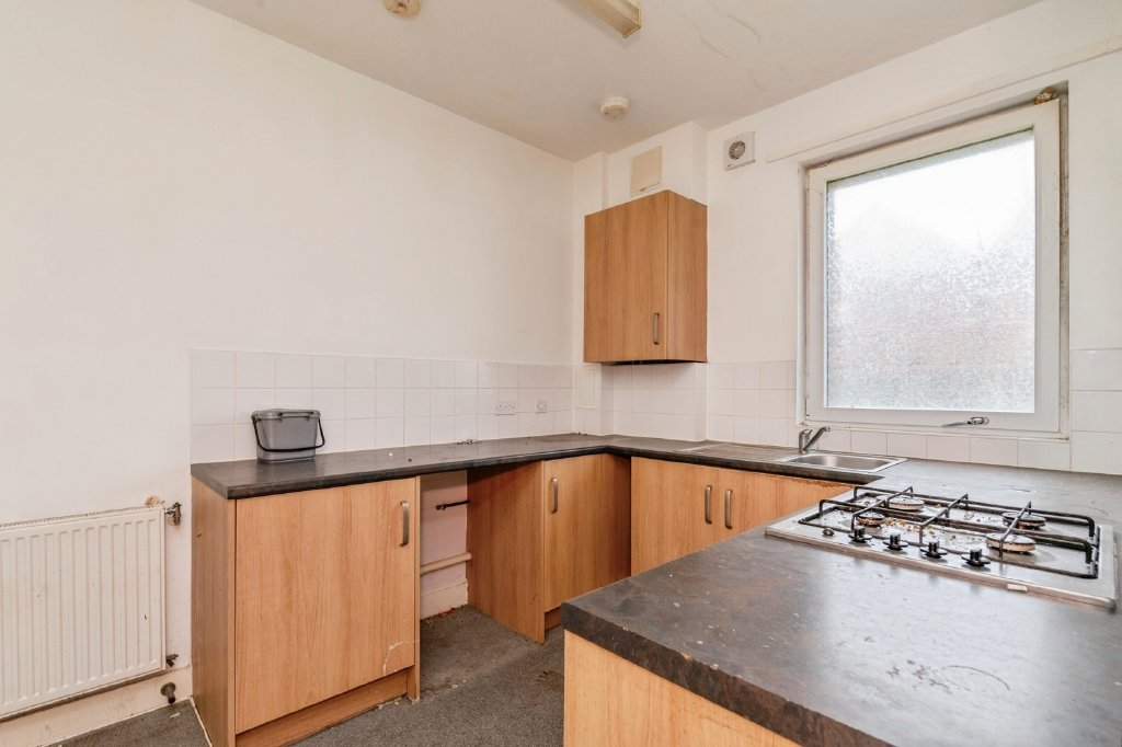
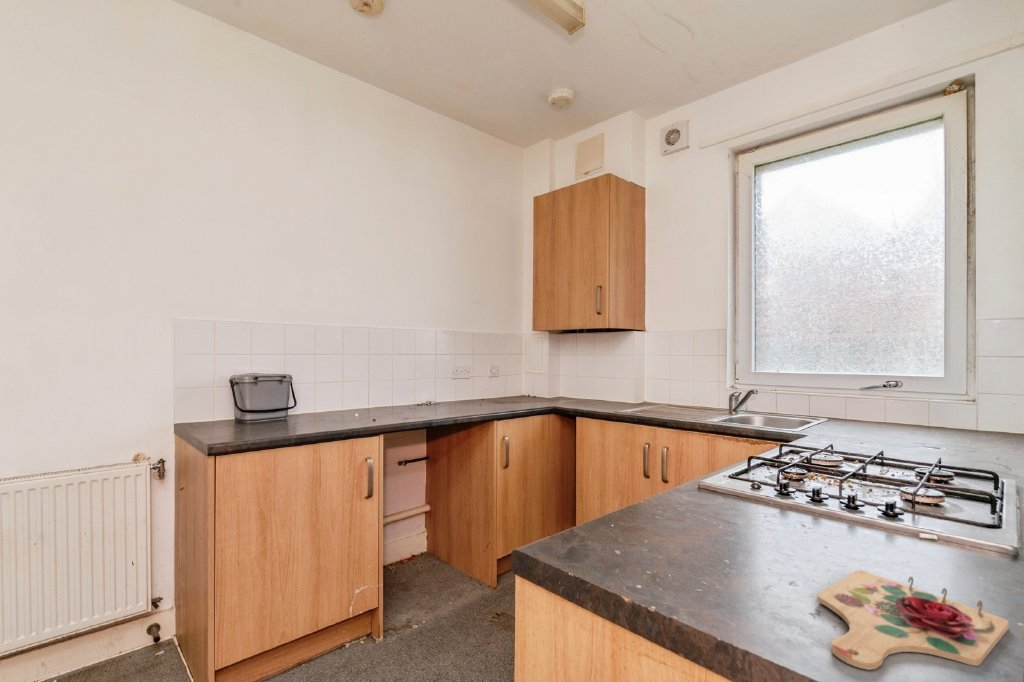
+ cutting board (891, 615)
